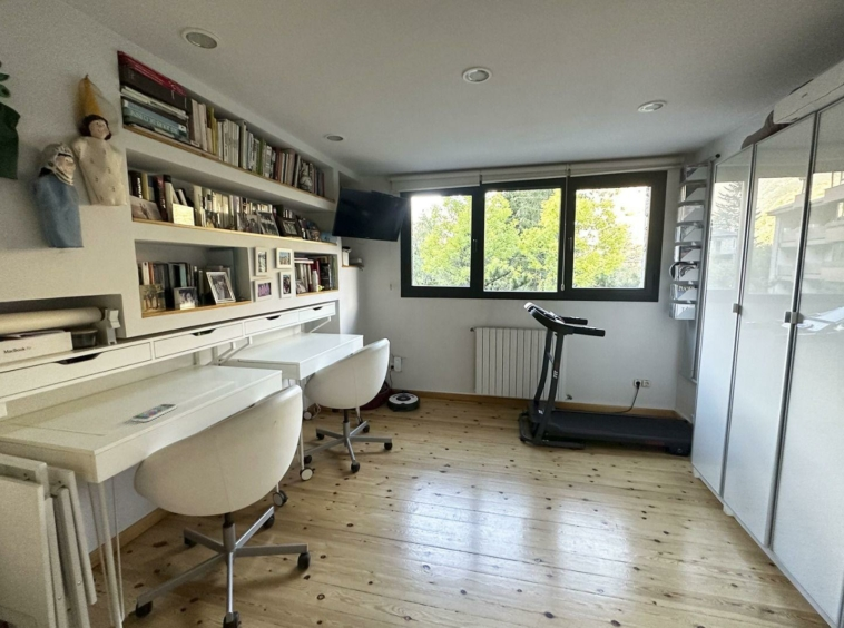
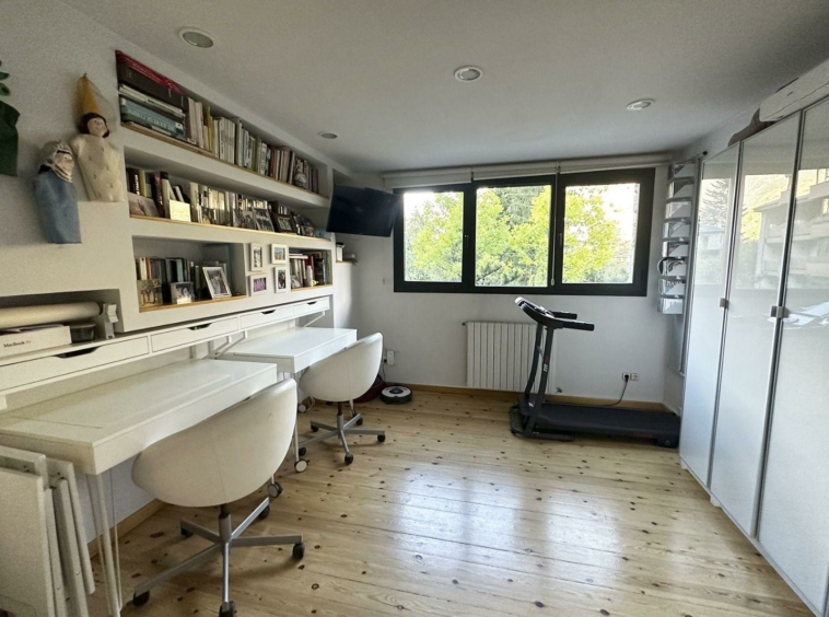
- smartphone (155, 412)
